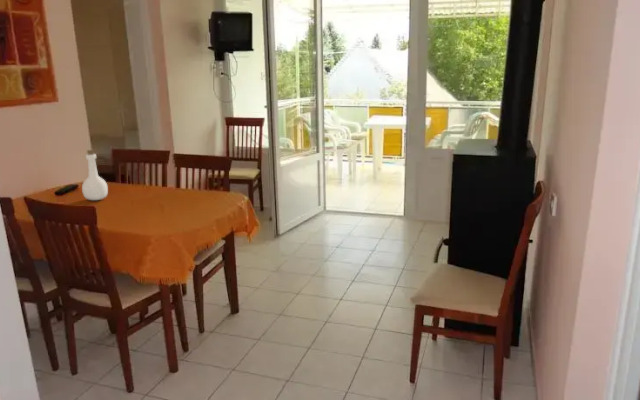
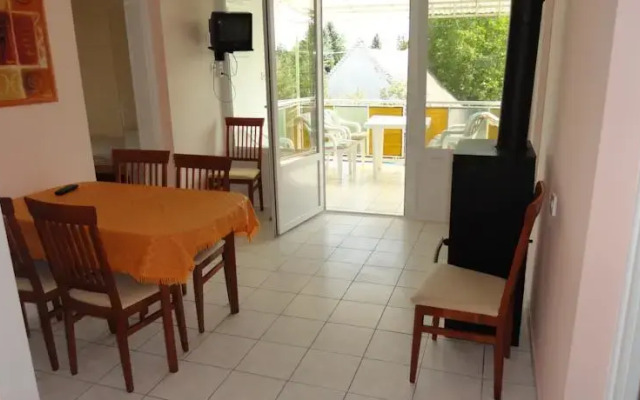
- bottle (93, 175)
